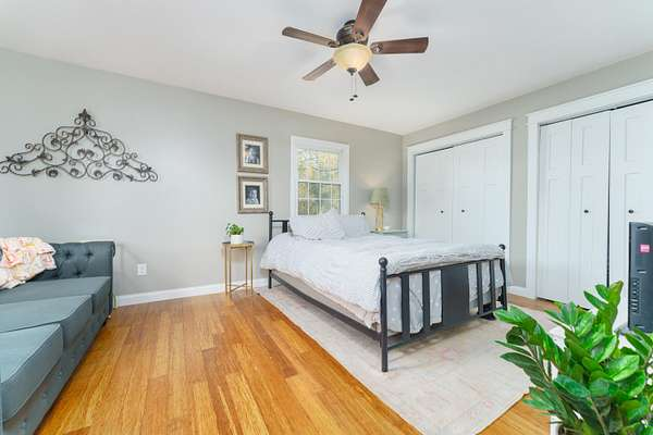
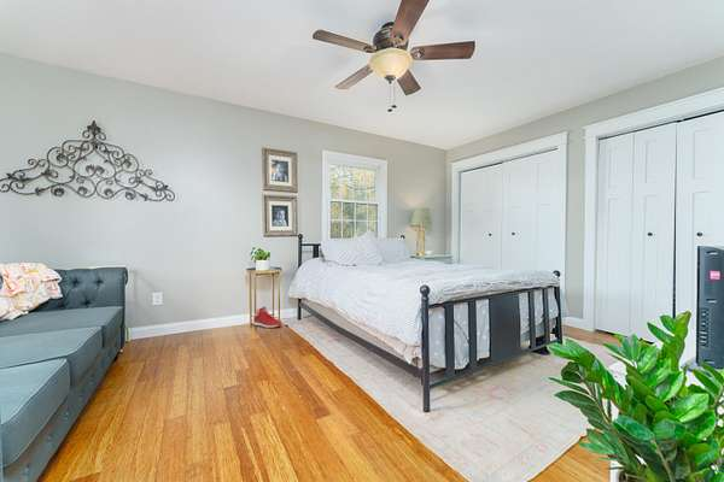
+ sneaker (267, 316)
